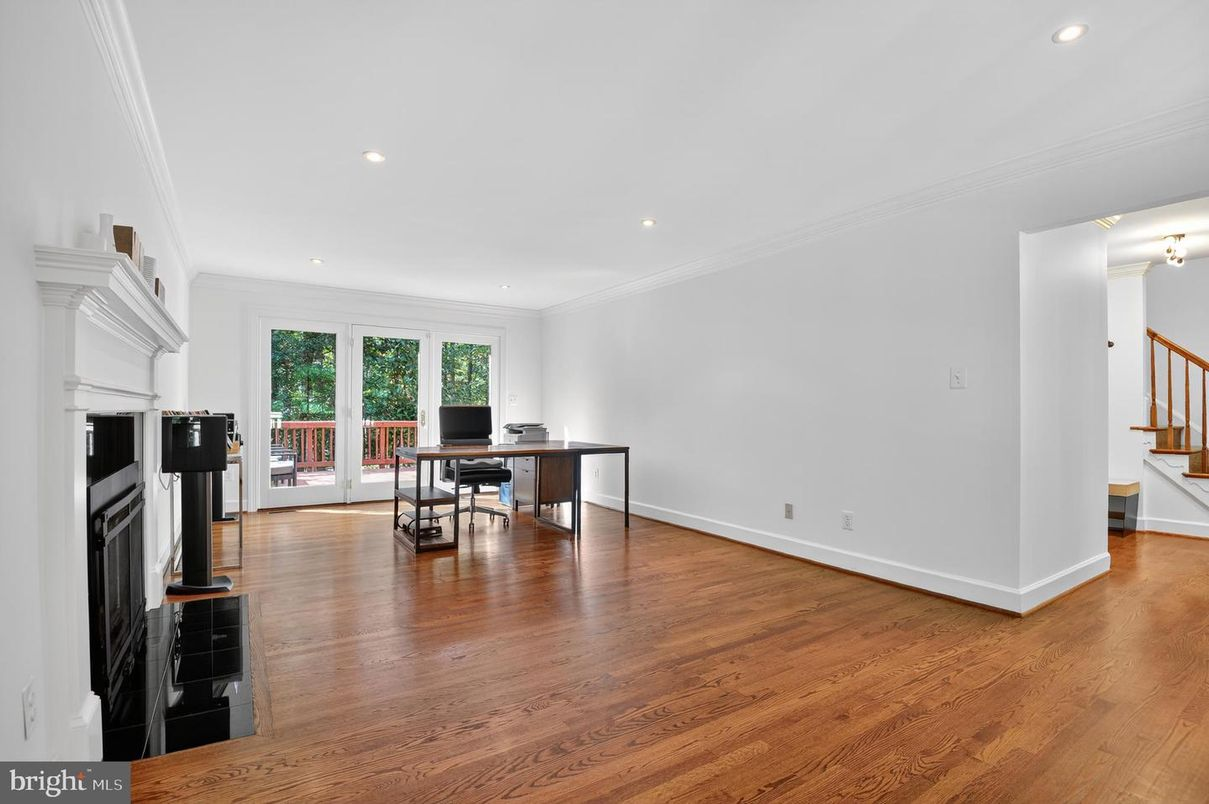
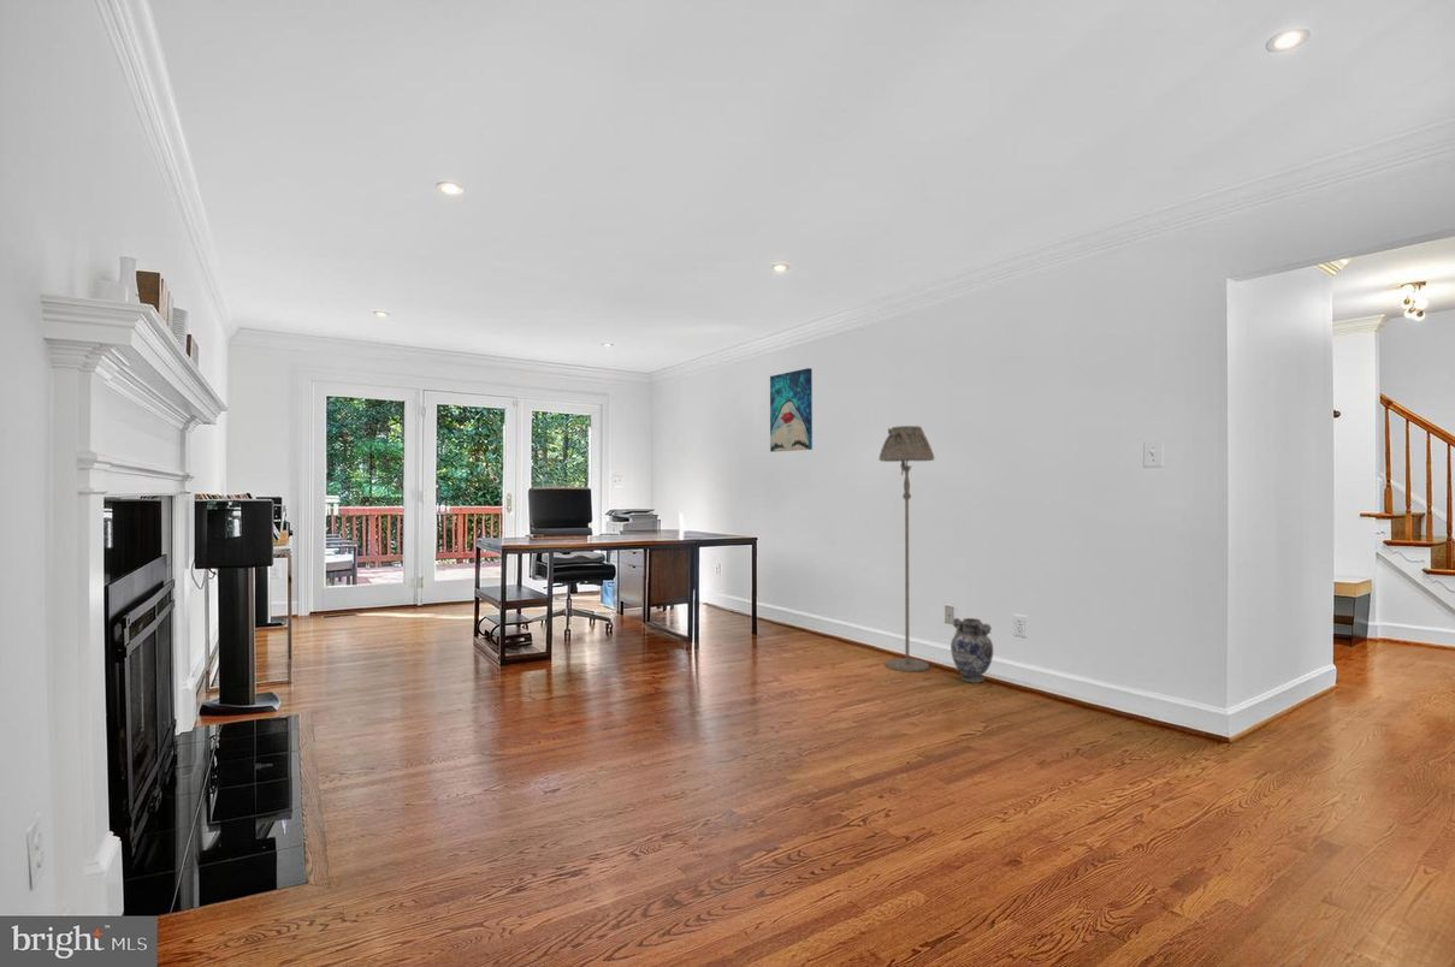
+ wall art (789, 411)
+ vase (971, 649)
+ floor lamp (906, 546)
